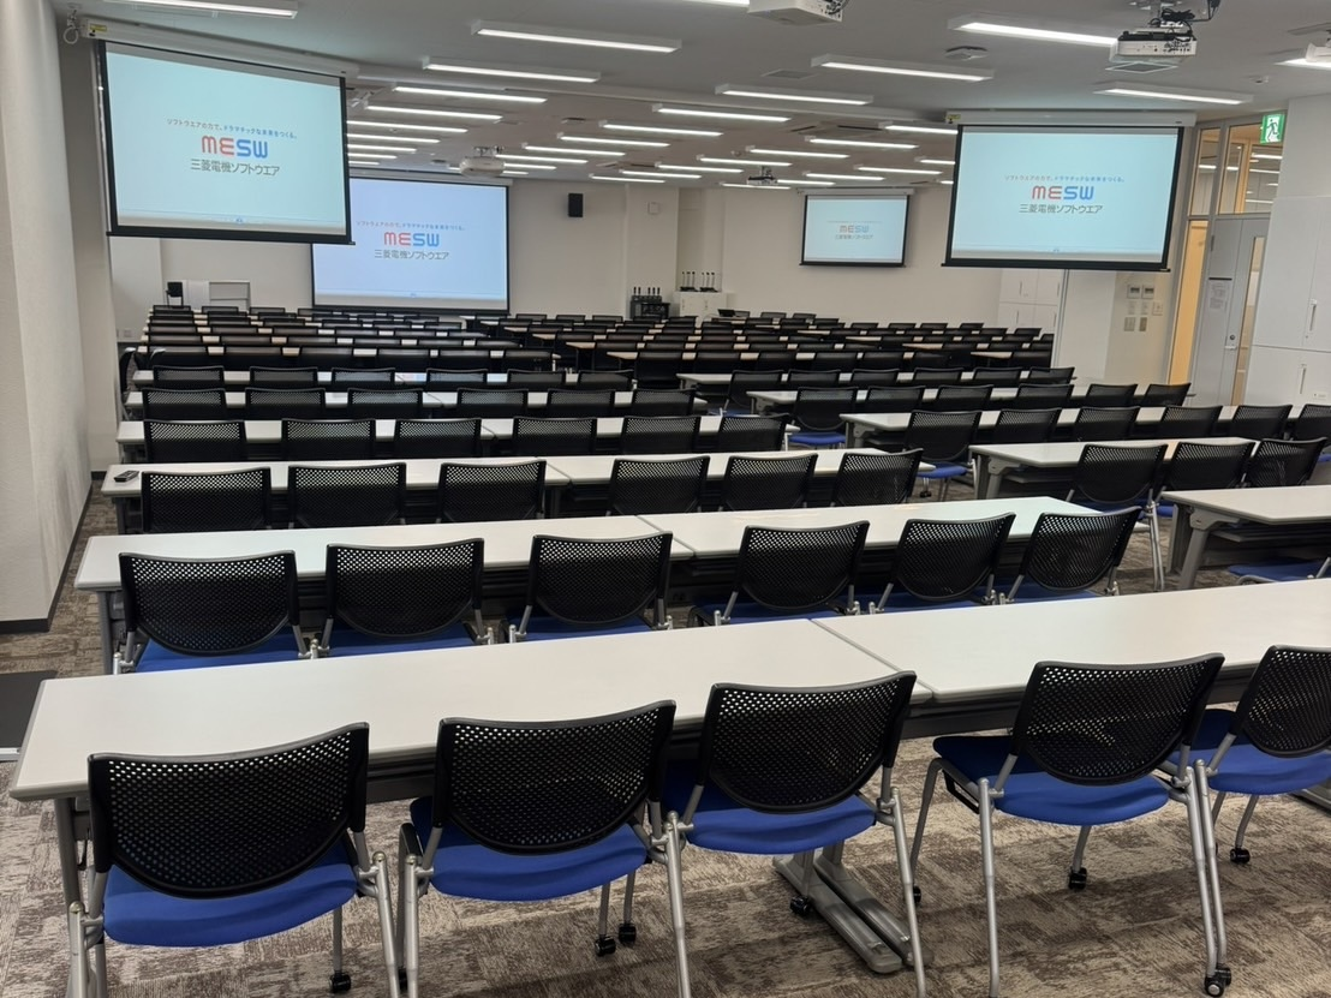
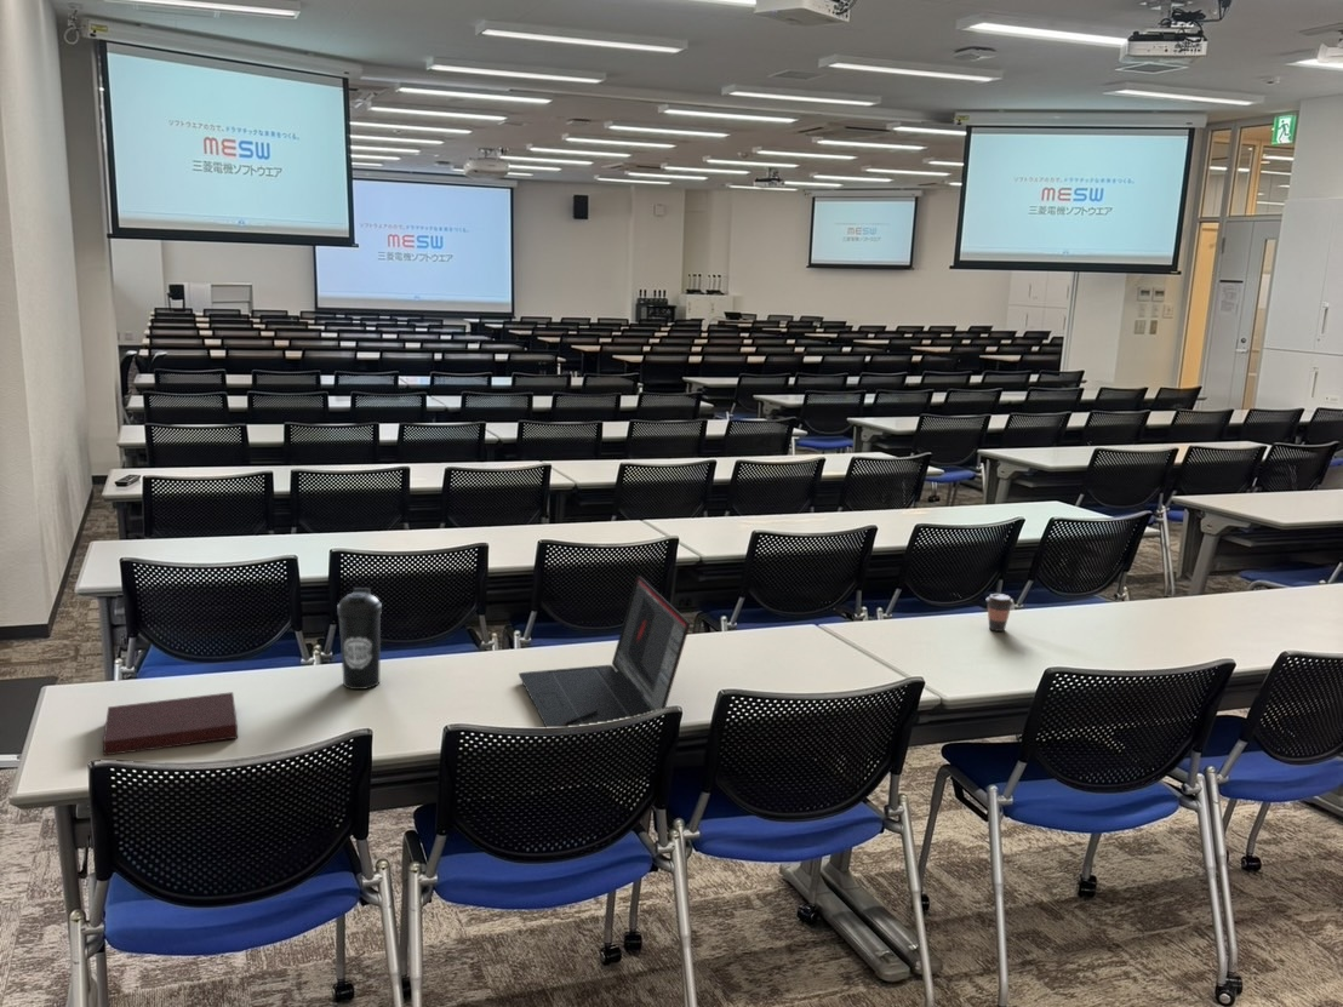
+ coffee cup (998, 612)
+ laptop (599, 665)
+ water bottle (360, 637)
+ notebook (172, 722)
